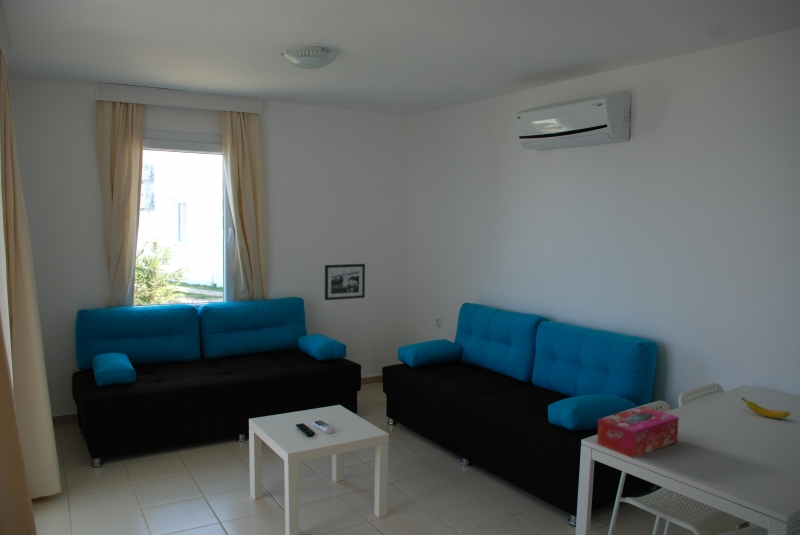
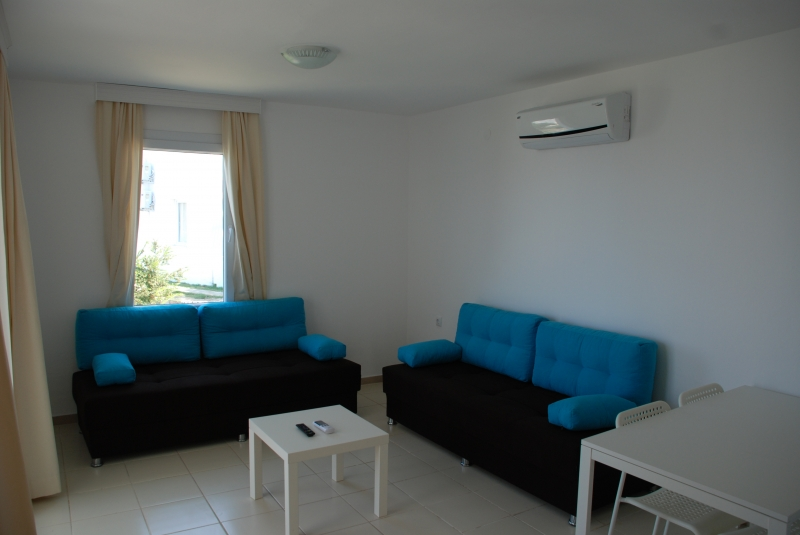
- banana (765, 409)
- picture frame (345, 281)
- tissue box (638, 430)
